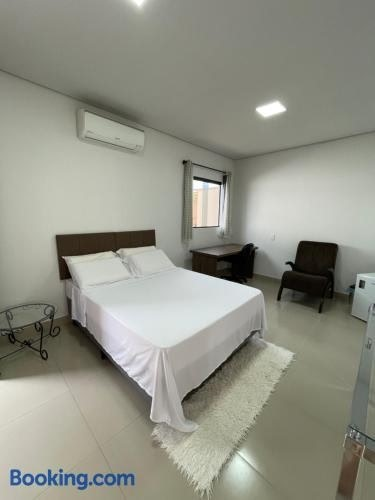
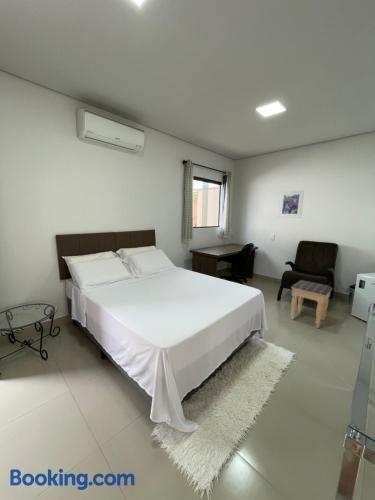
+ footstool (311, 299)
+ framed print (290, 204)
